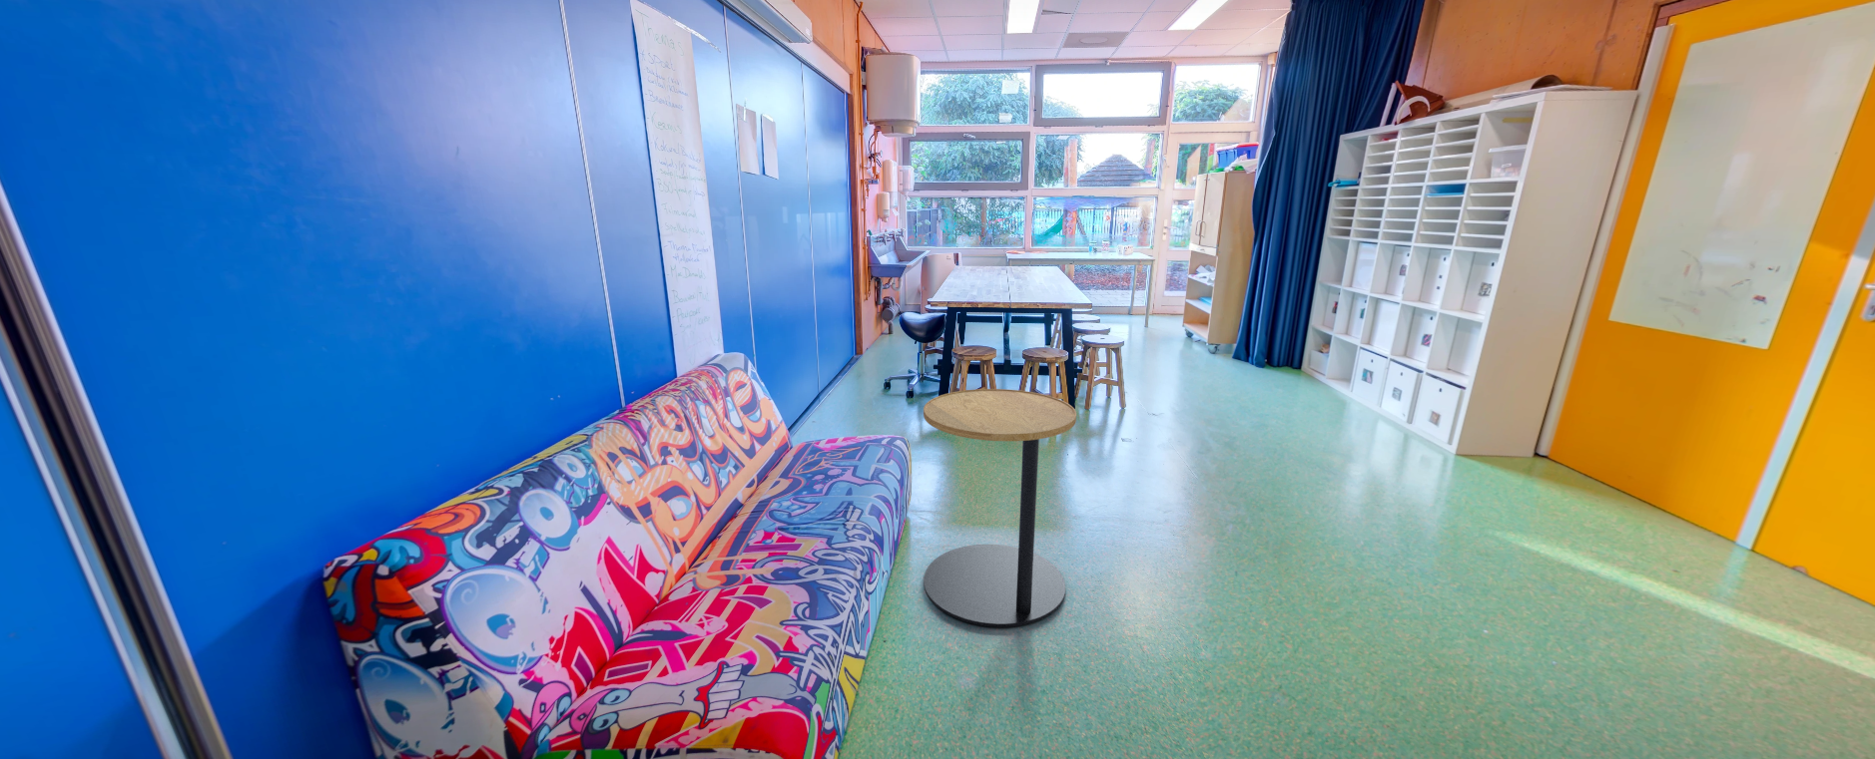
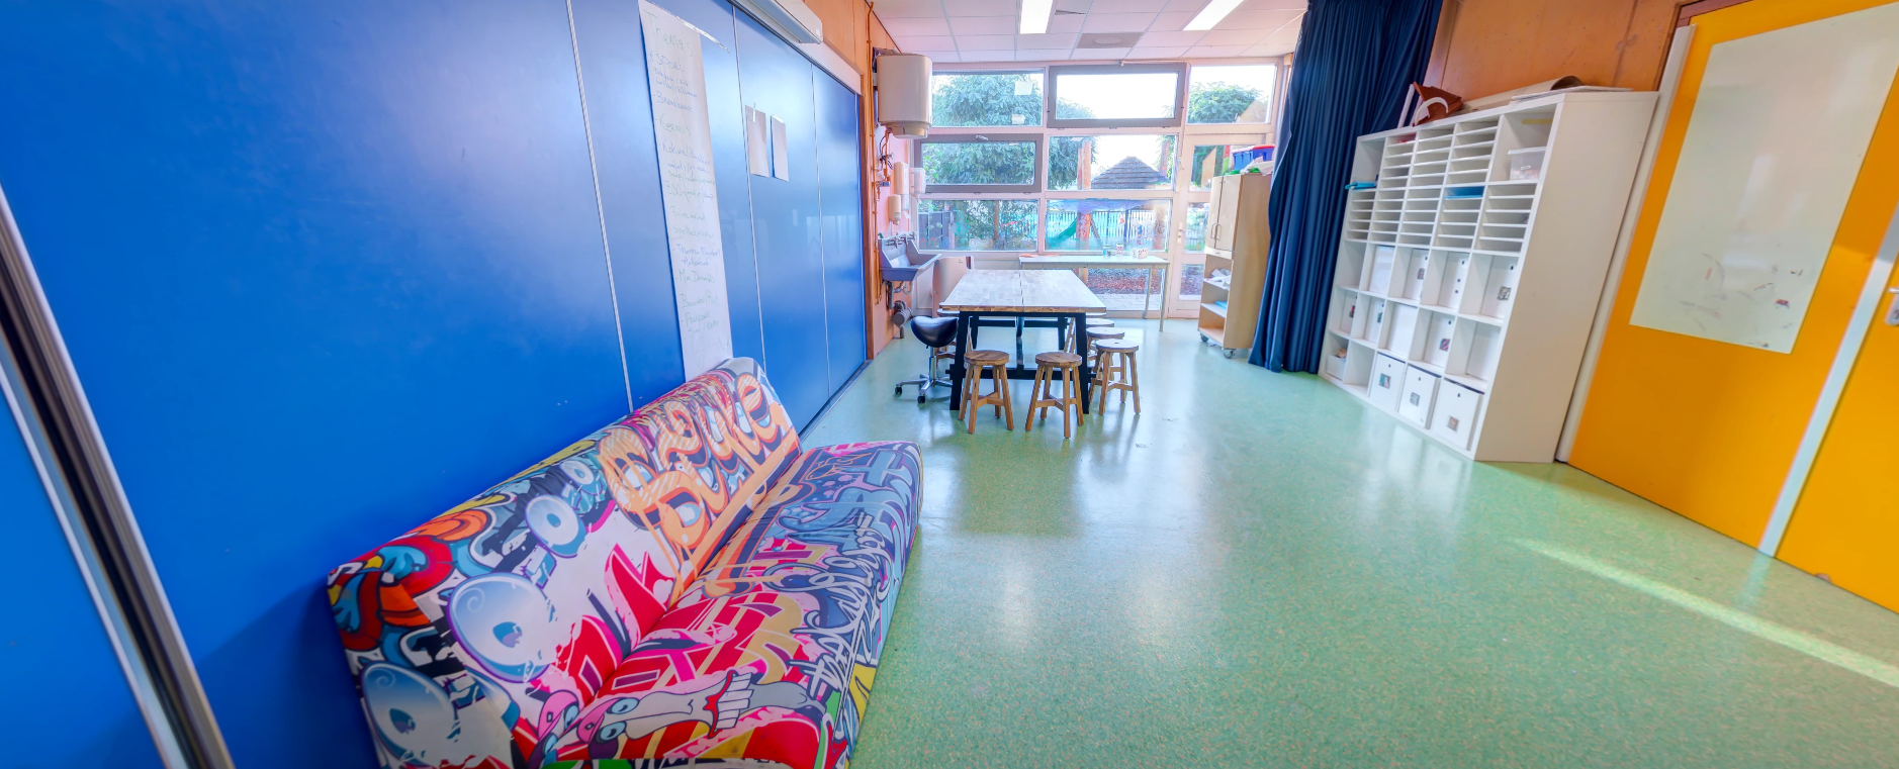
- side table (1020, 498)
